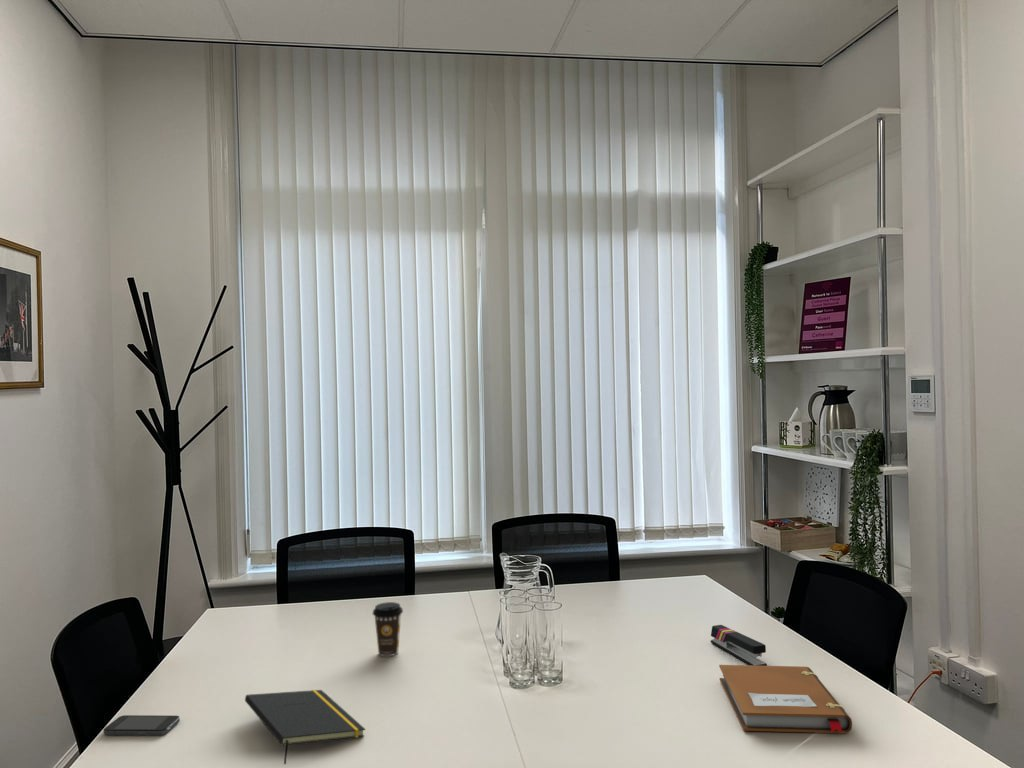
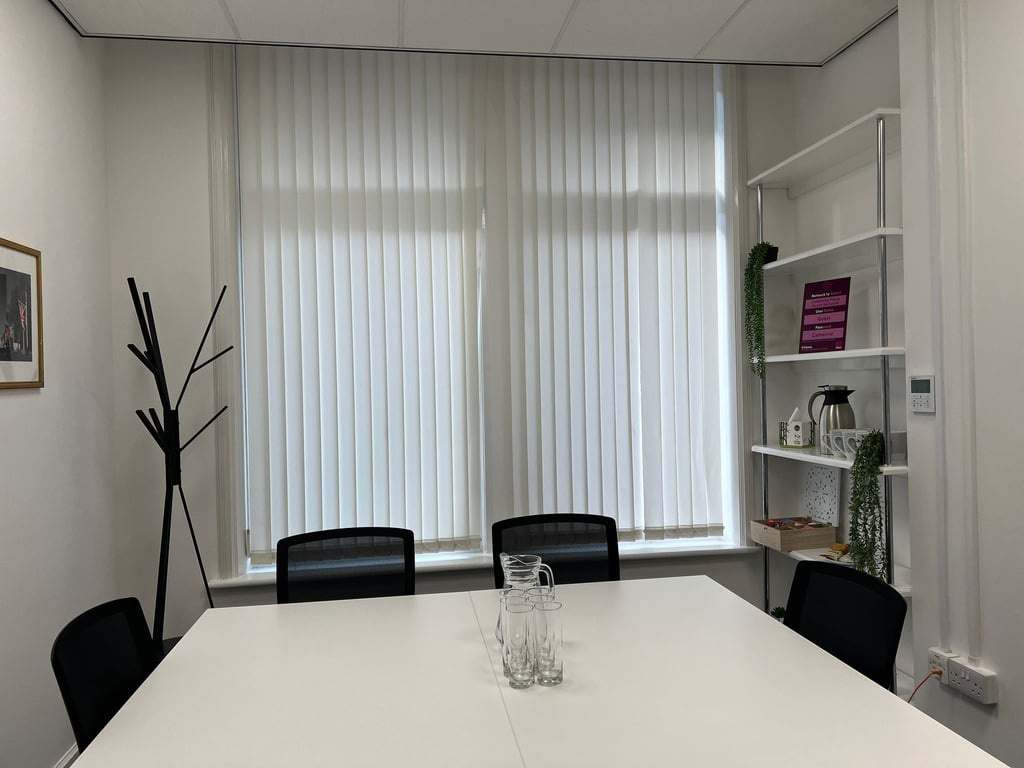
- smartphone (142, 724)
- coffee cup (388, 629)
- stapler (737, 643)
- notepad (303, 714)
- notebook (781, 697)
